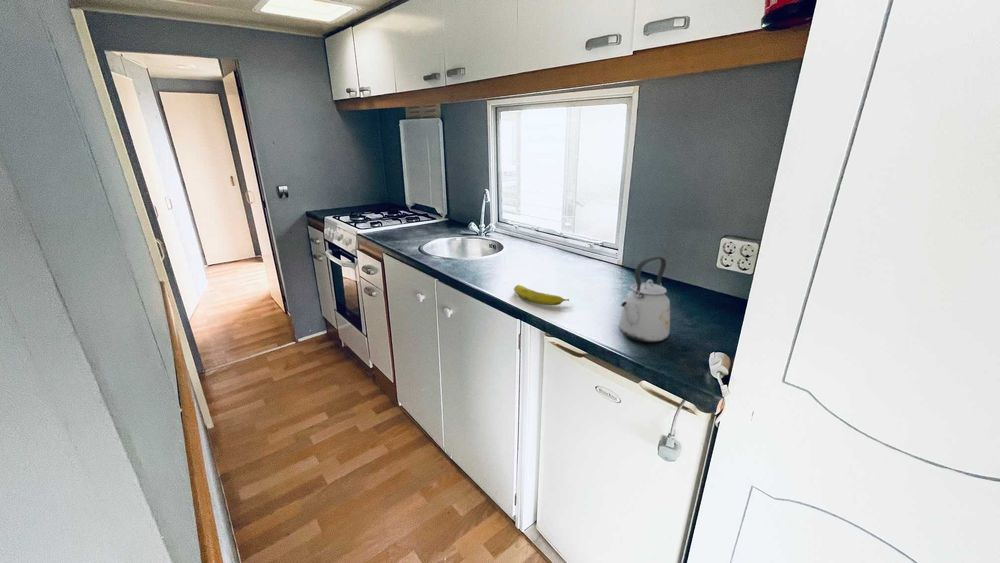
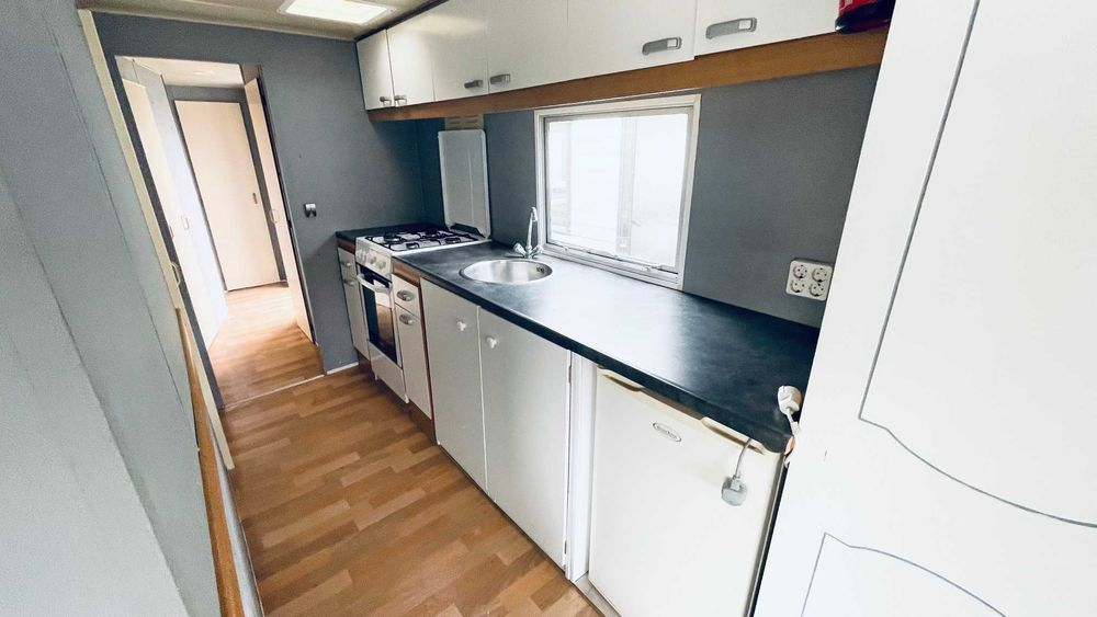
- fruit (536, 293)
- kettle (642, 300)
